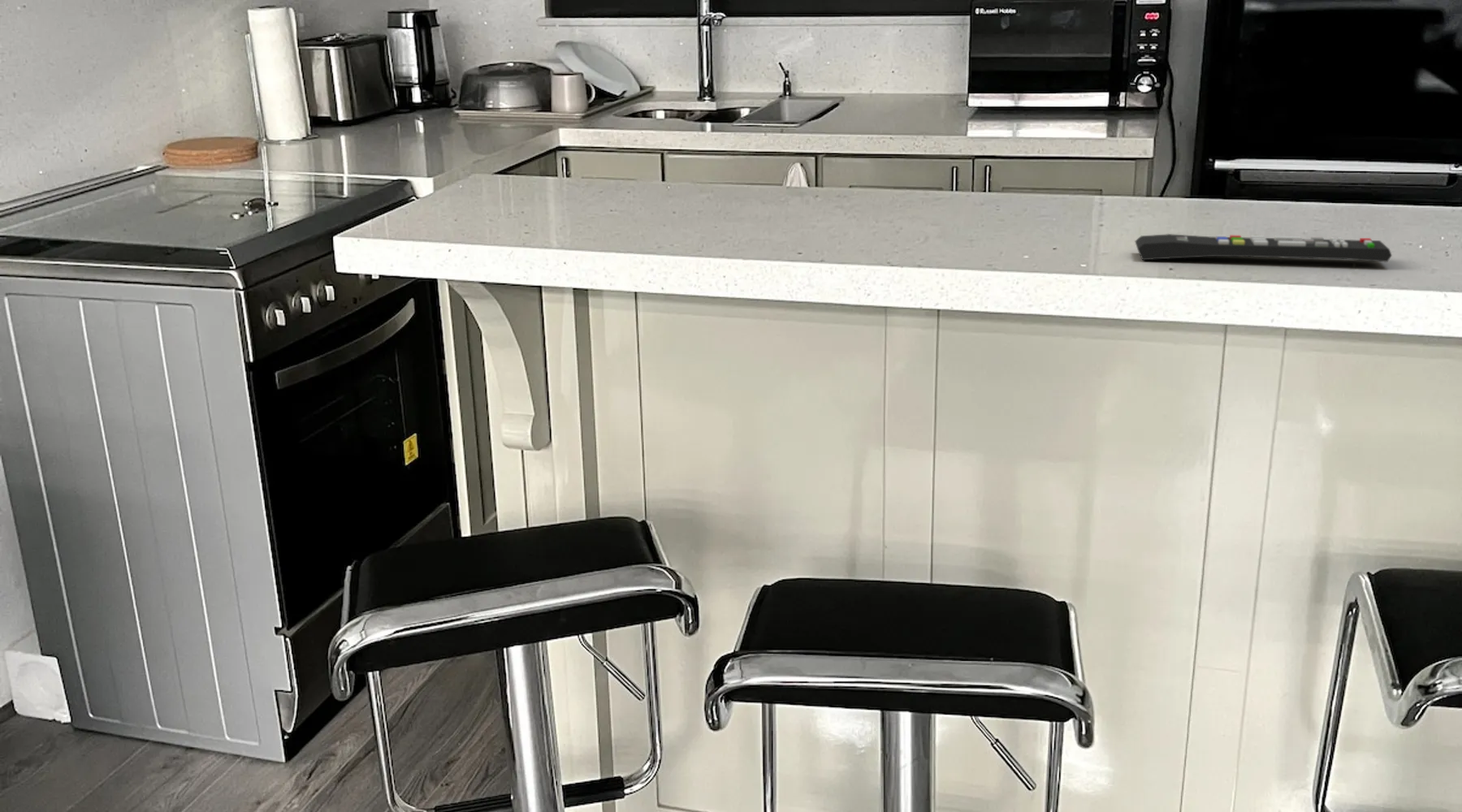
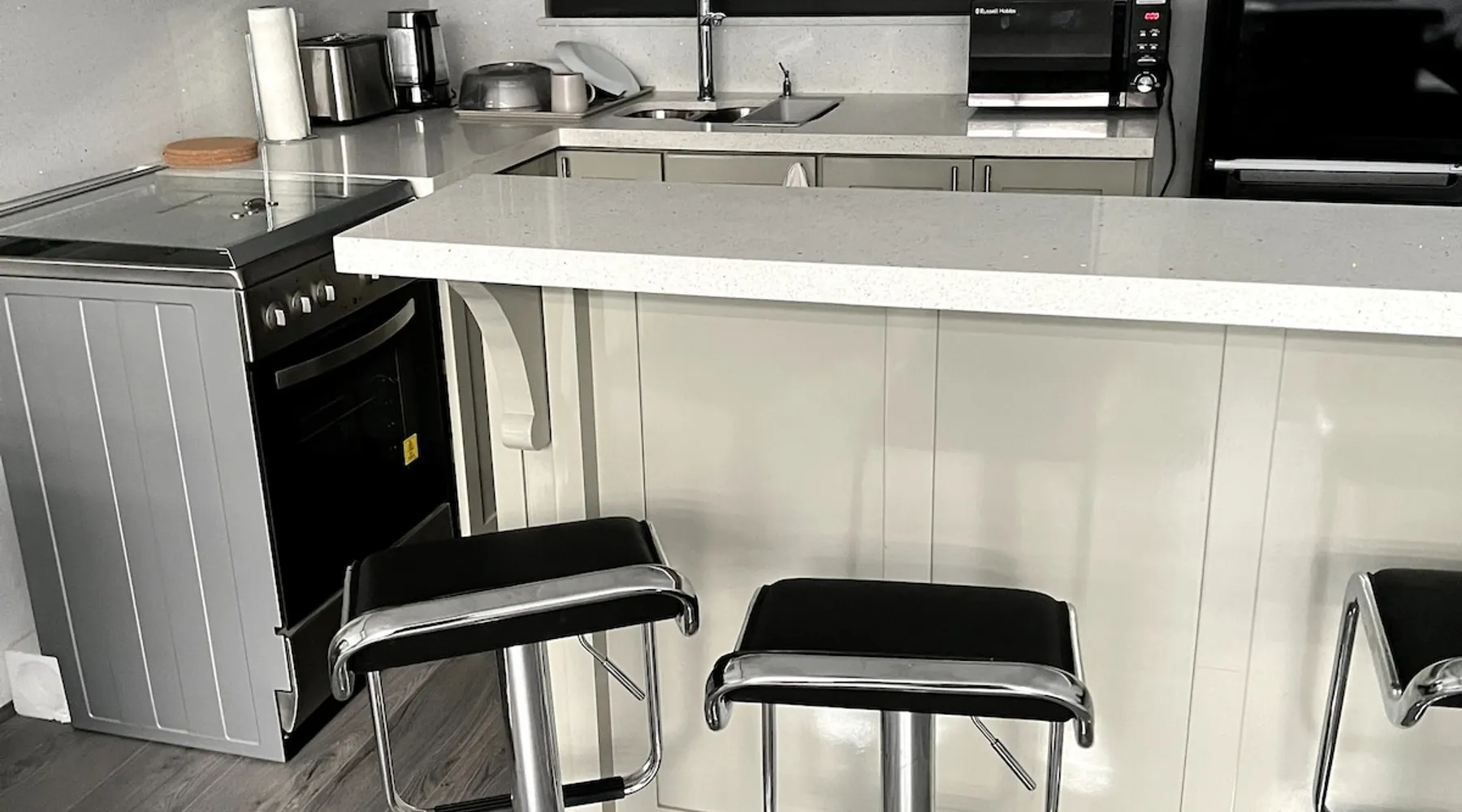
- remote control (1259, 248)
